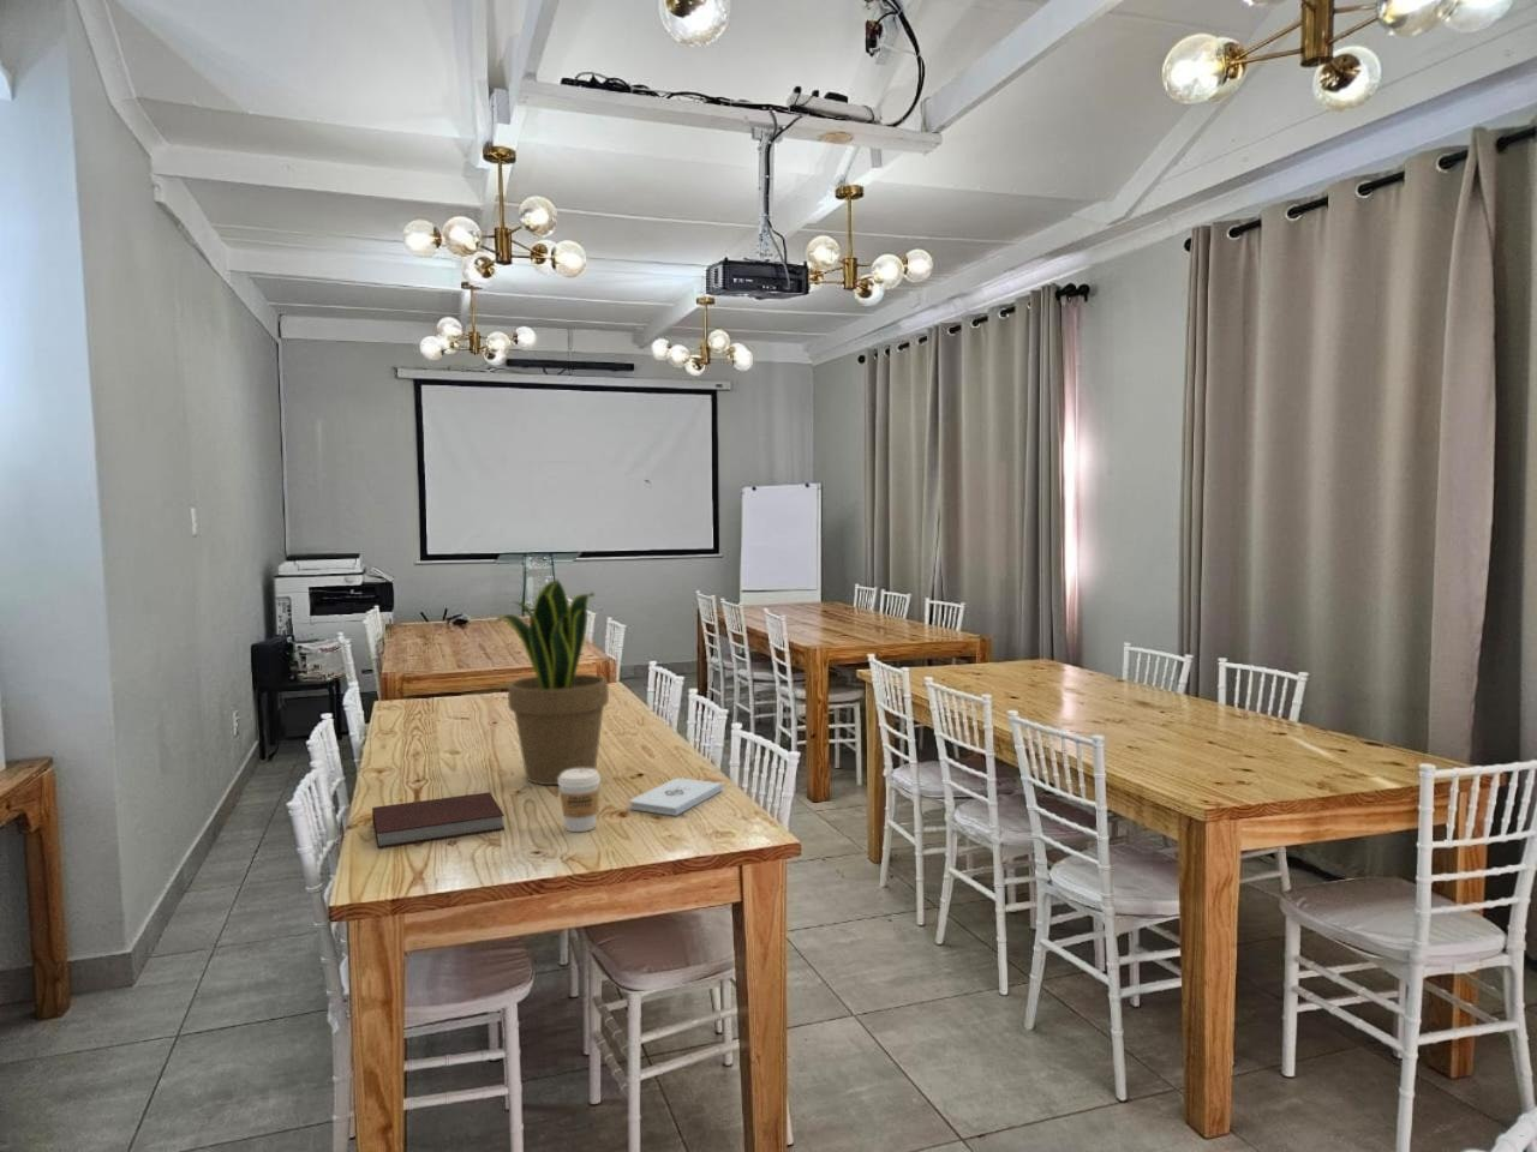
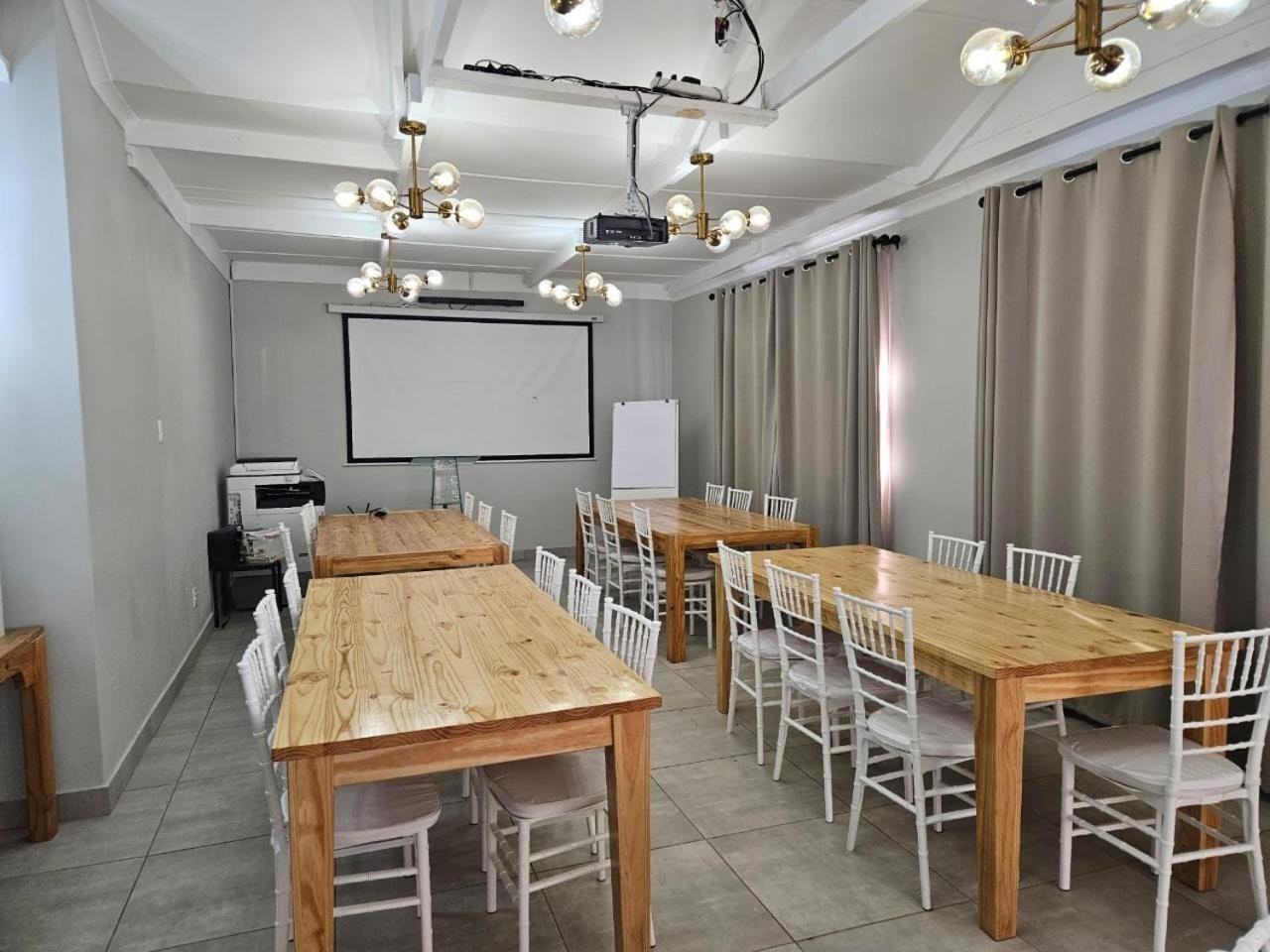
- coffee cup (578, 799)
- potted plant (552, 676)
- notebook (437, 817)
- notepad (677, 795)
